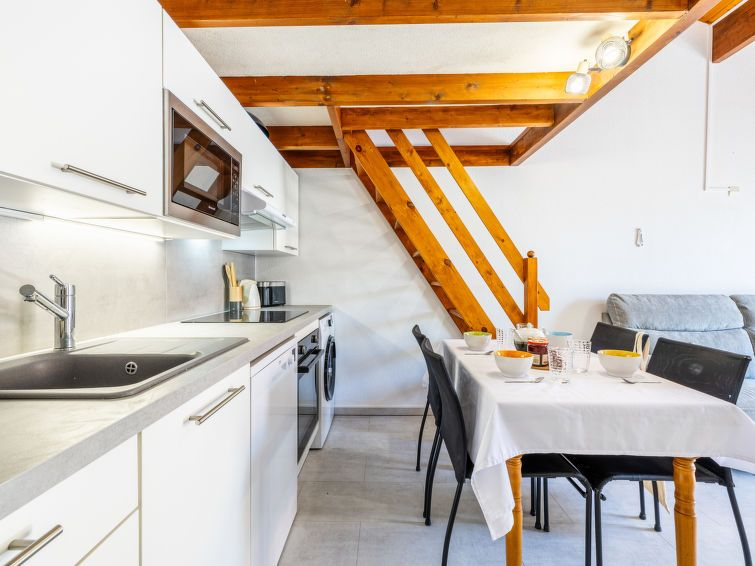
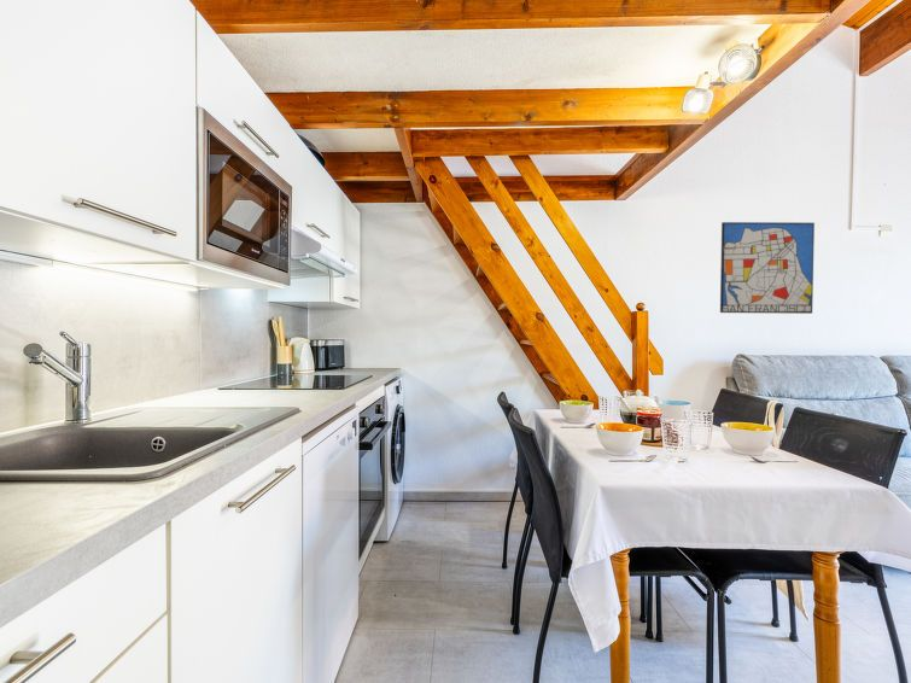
+ wall art (766, 268)
